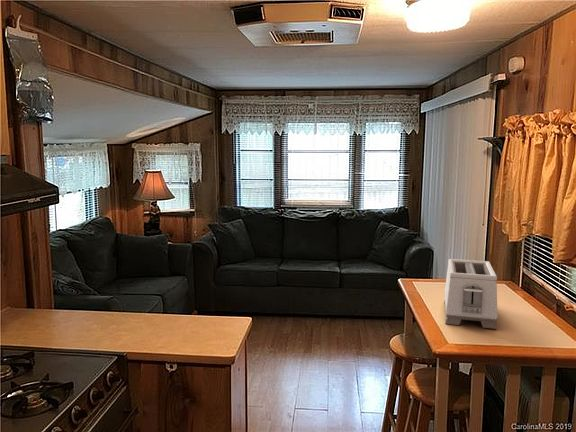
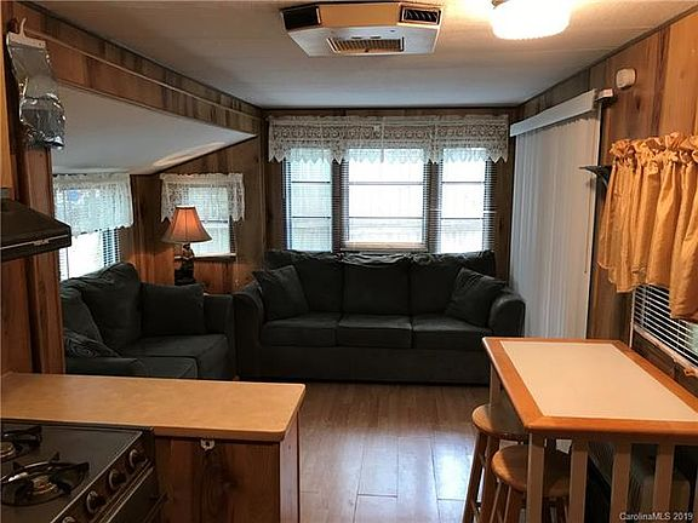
- toaster (469, 291)
